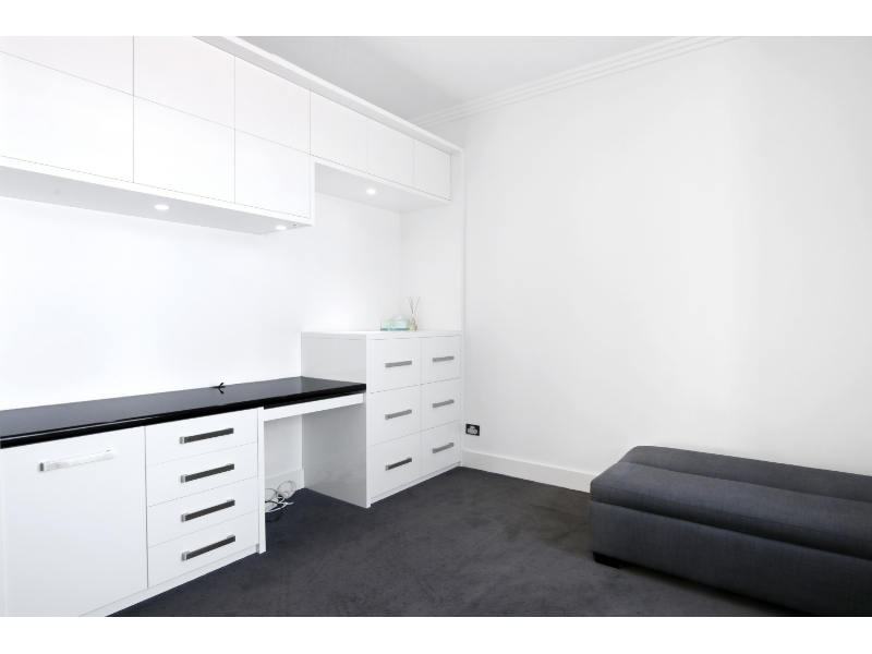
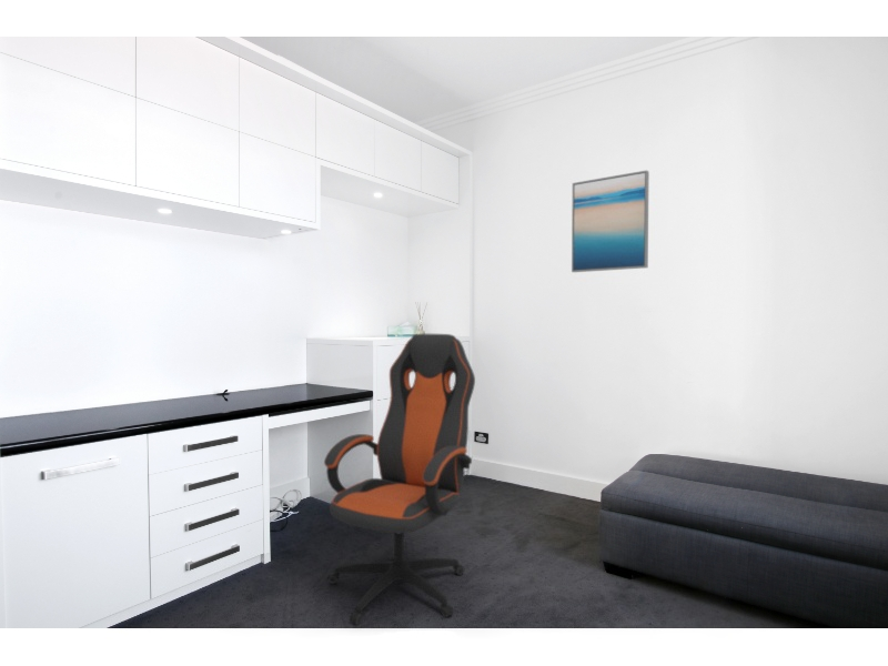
+ office chair (400, 461)
+ wall art (608, 223)
